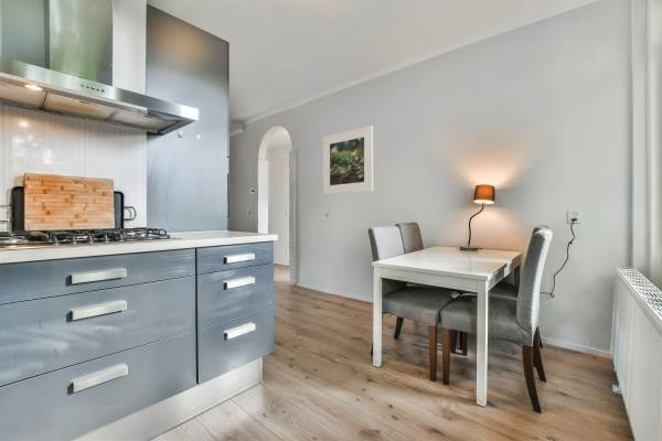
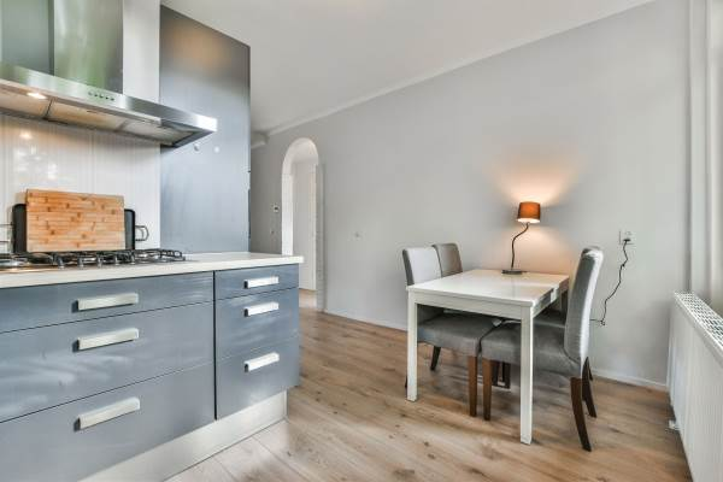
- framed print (346, 162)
